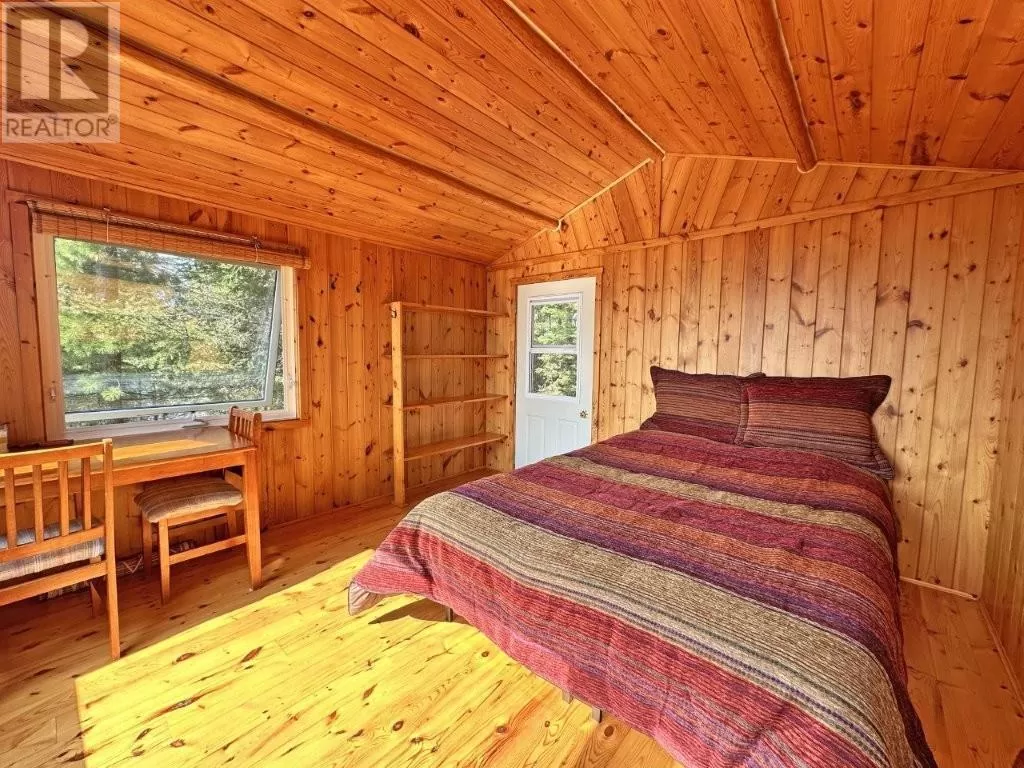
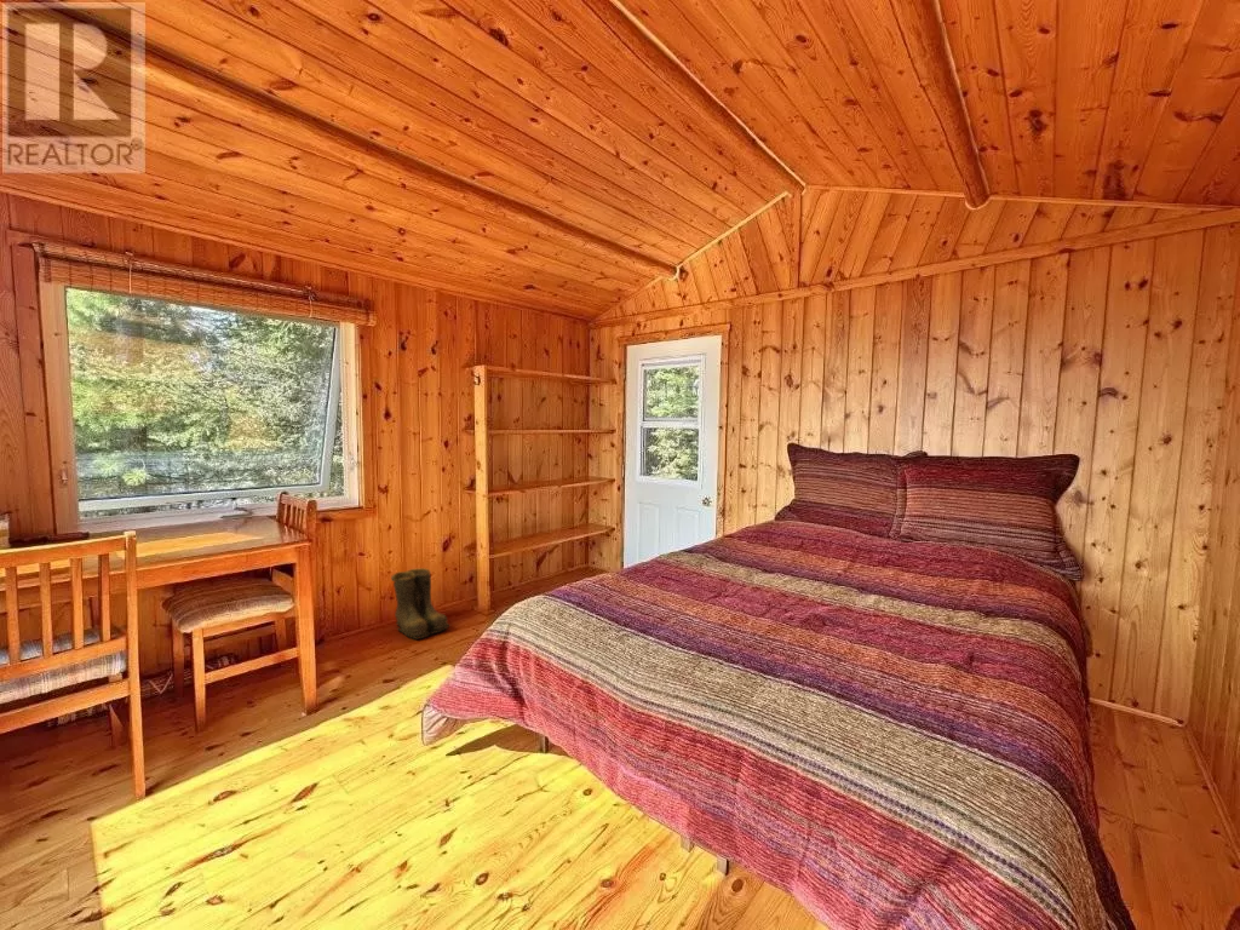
+ boots (418, 601)
